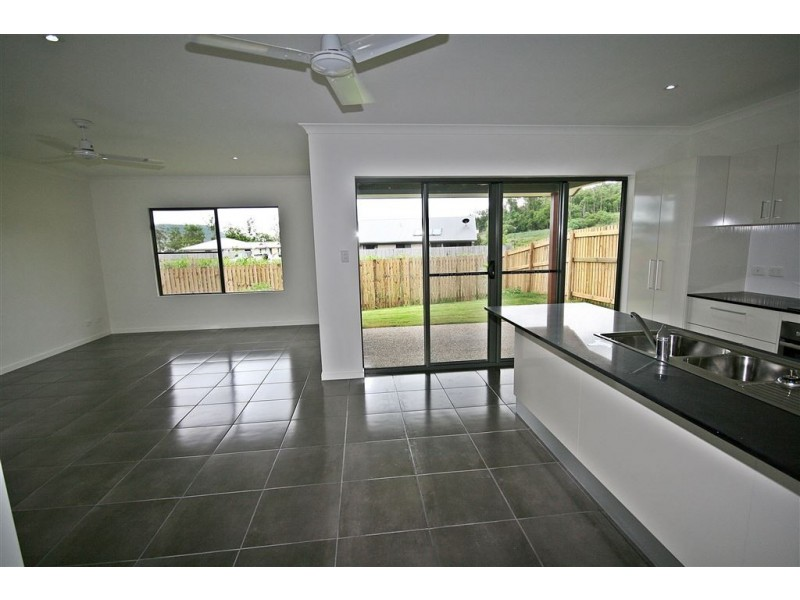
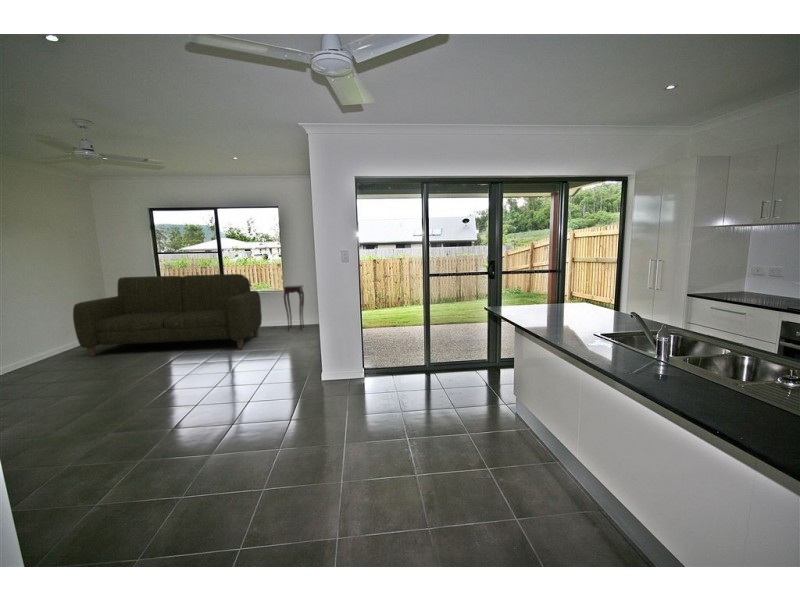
+ side table (290, 307)
+ sofa (178, 311)
